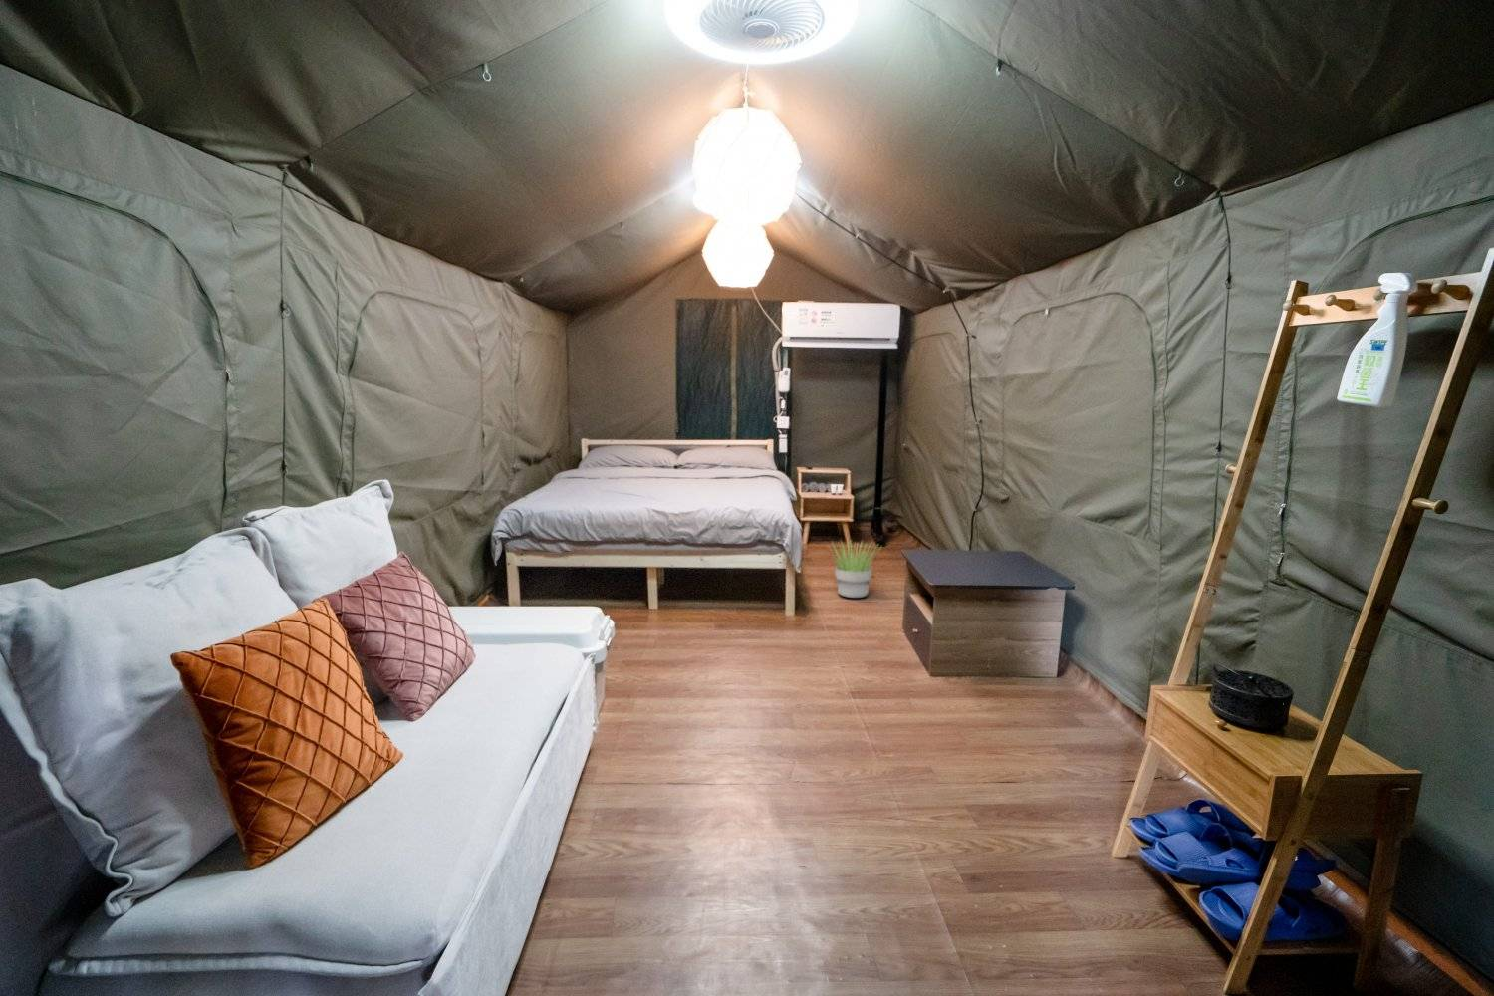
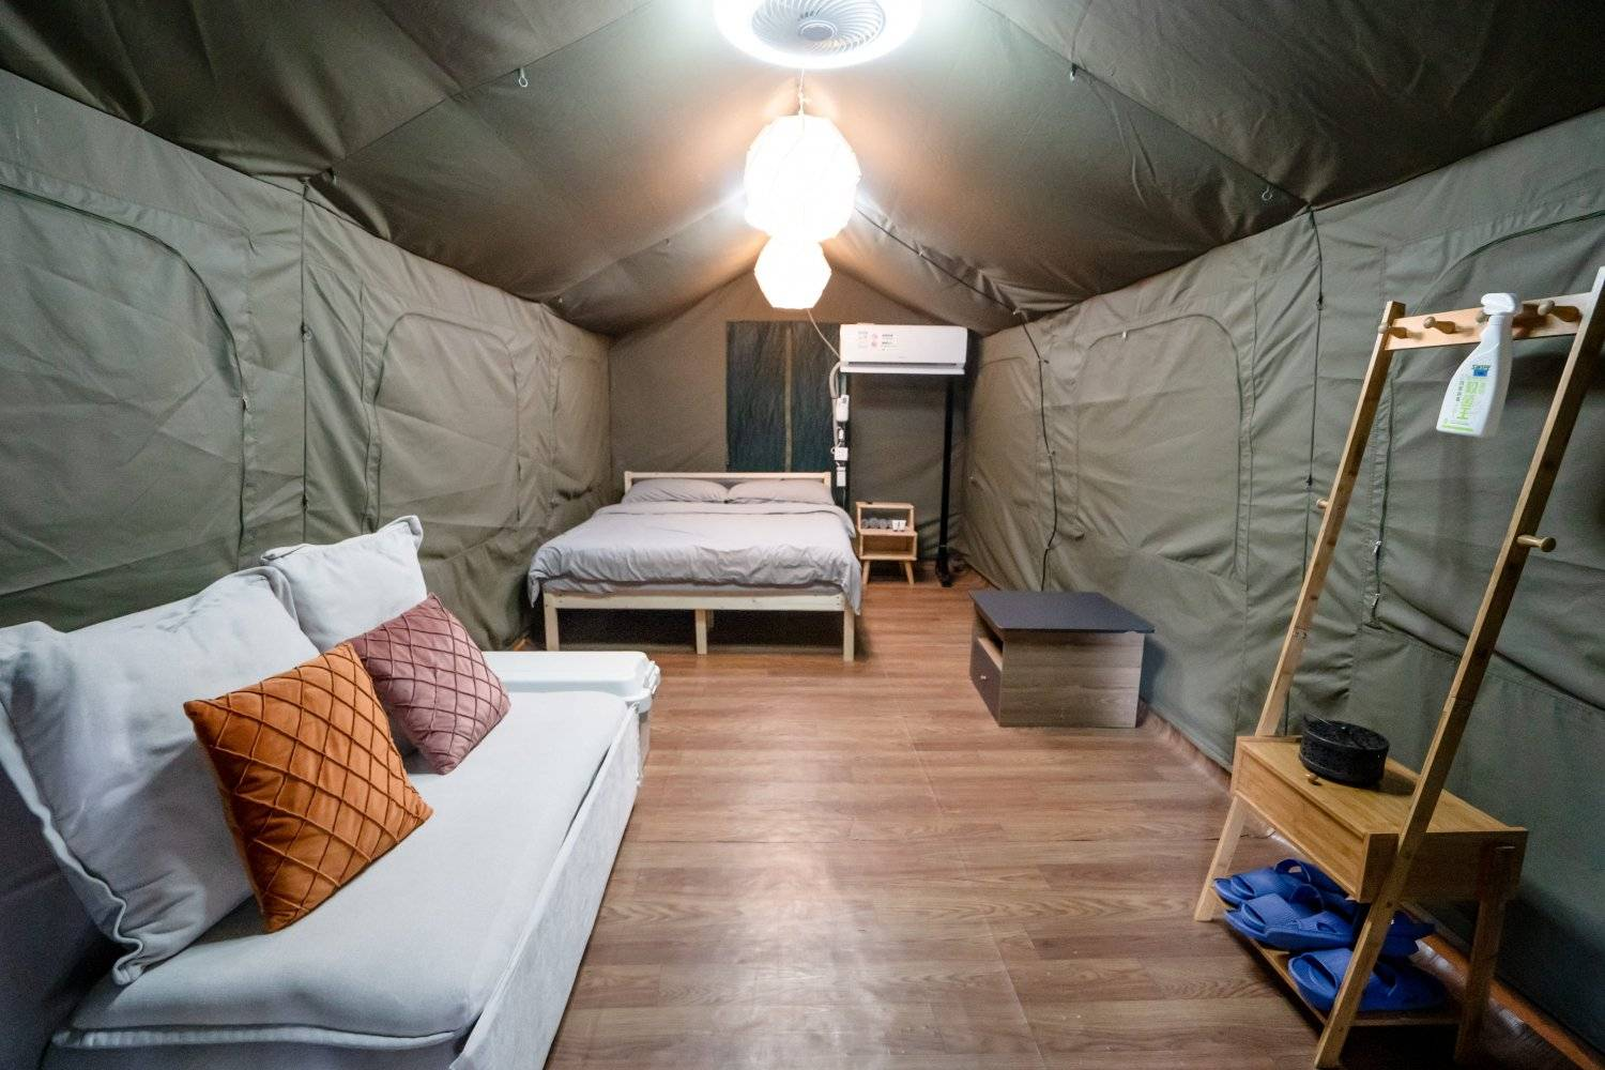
- potted plant (853, 569)
